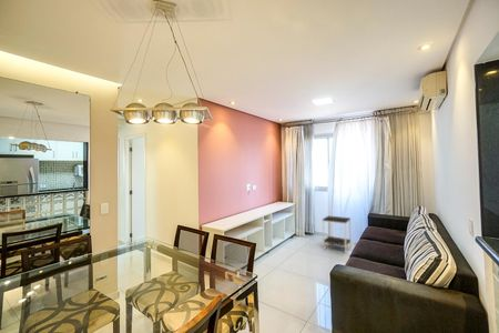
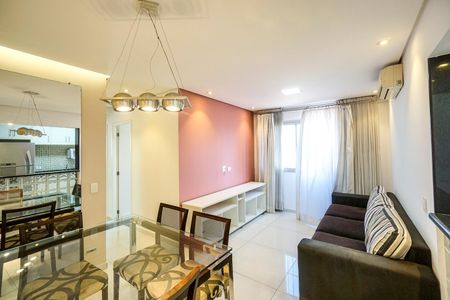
- side table (336, 238)
